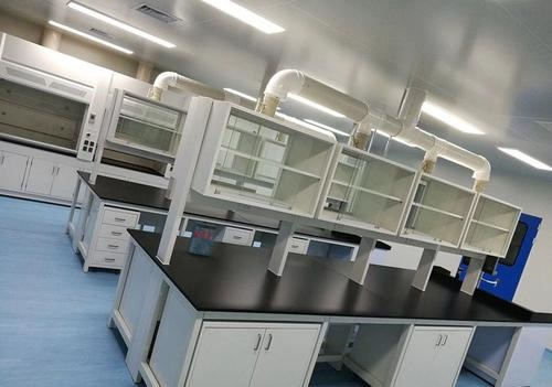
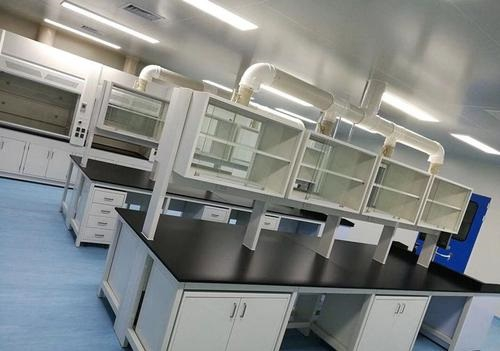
- book (202, 238)
